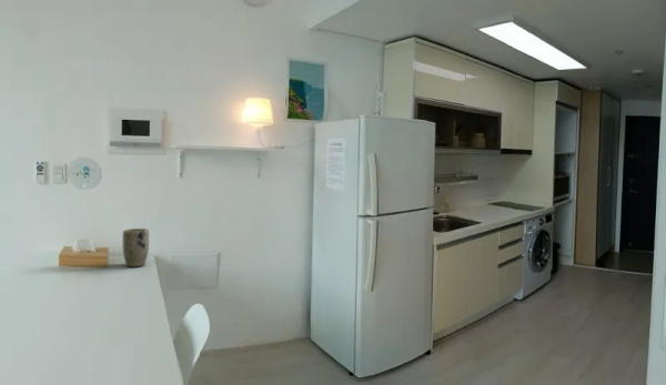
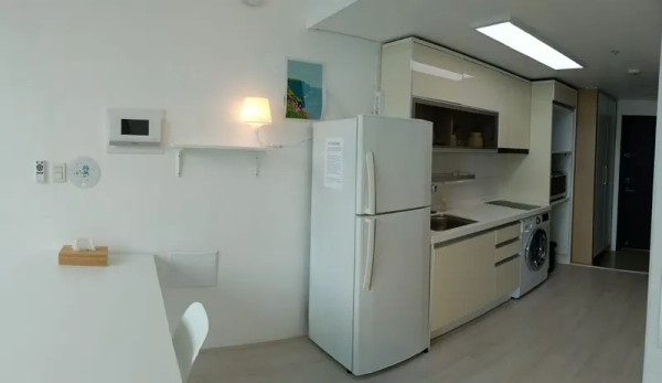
- plant pot (135, 247)
